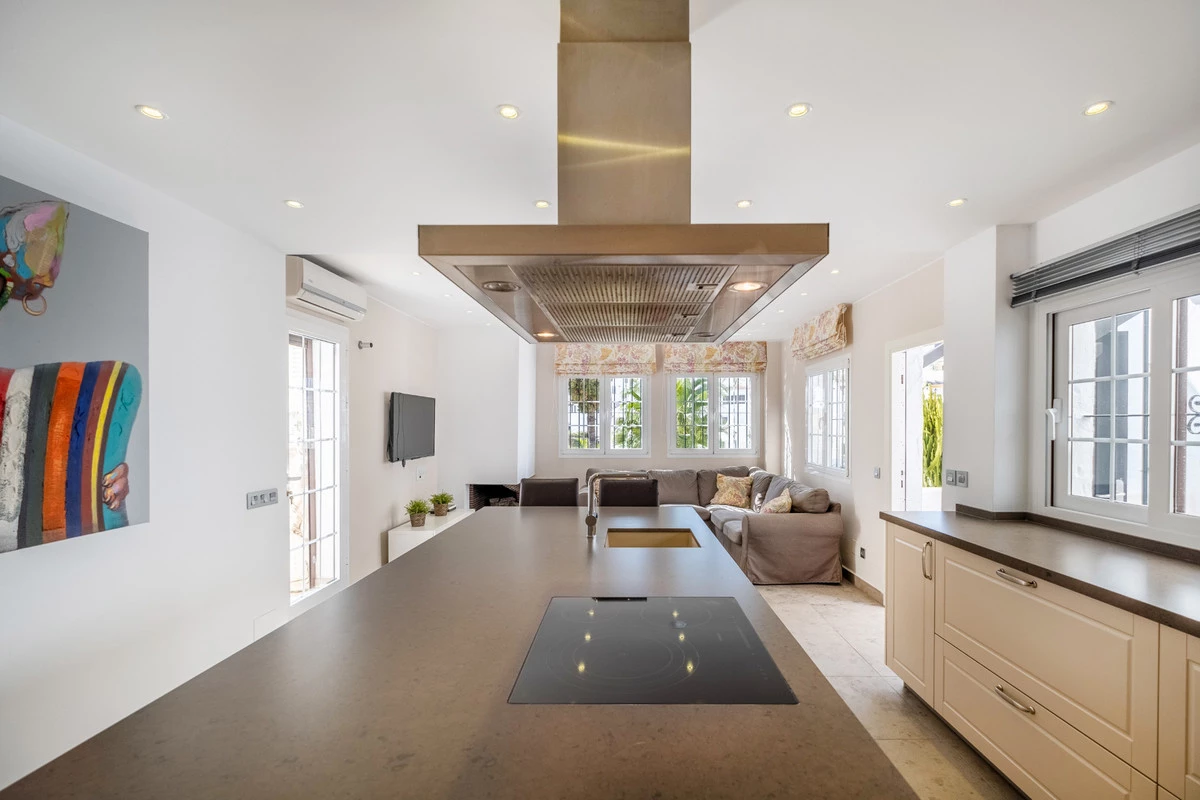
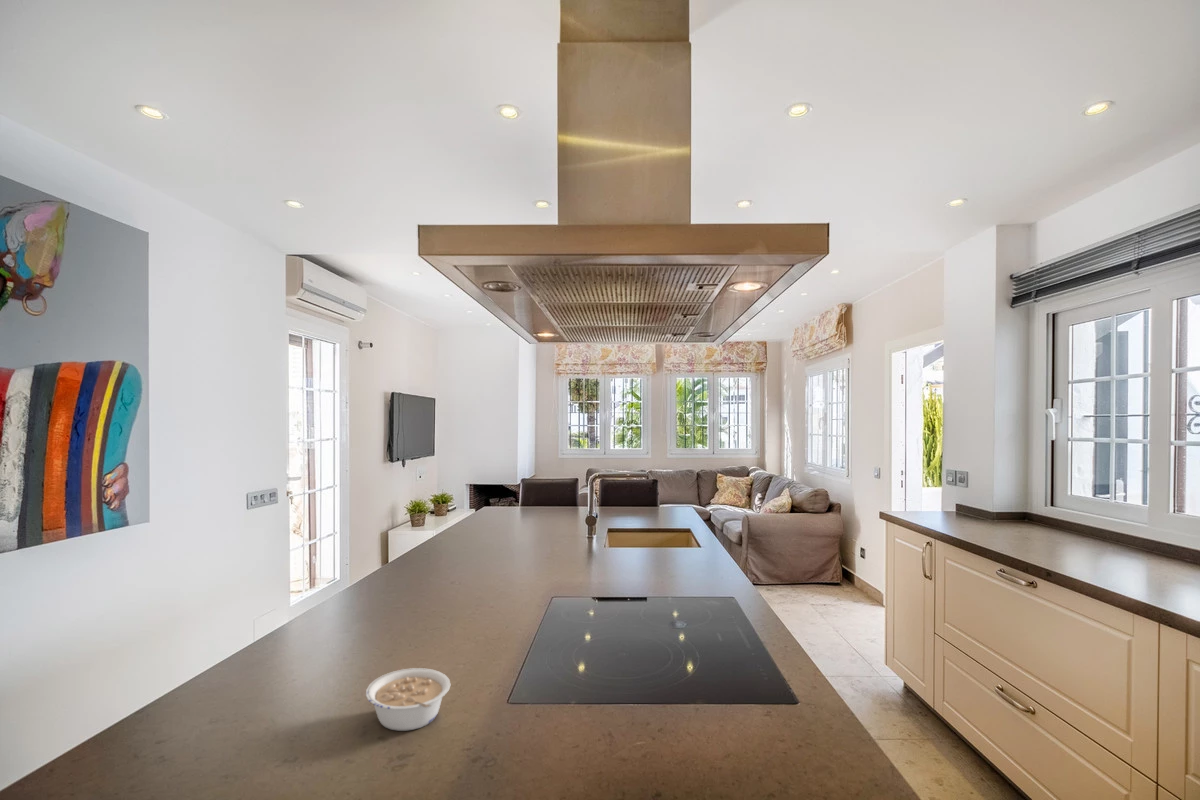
+ legume (411, 698)
